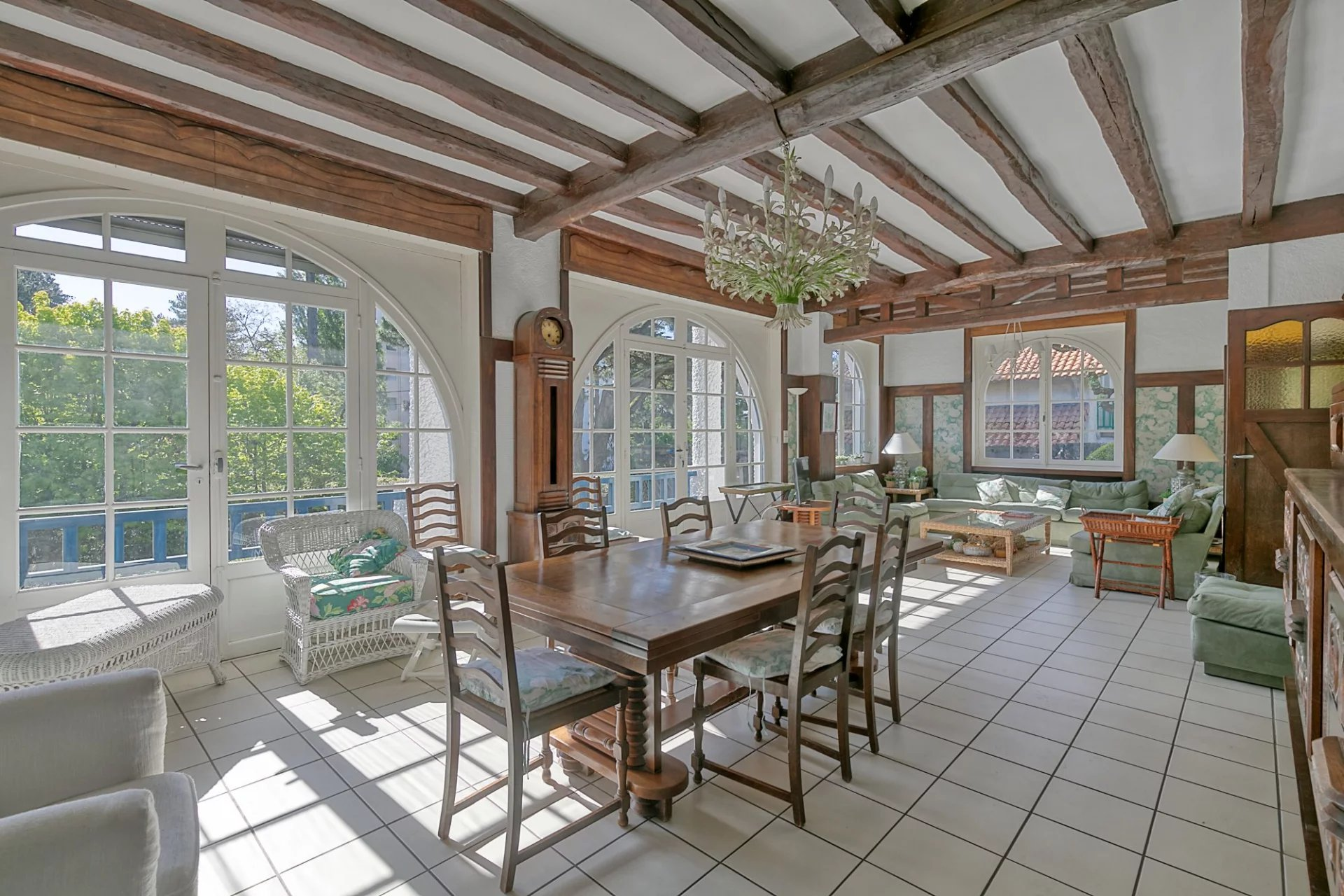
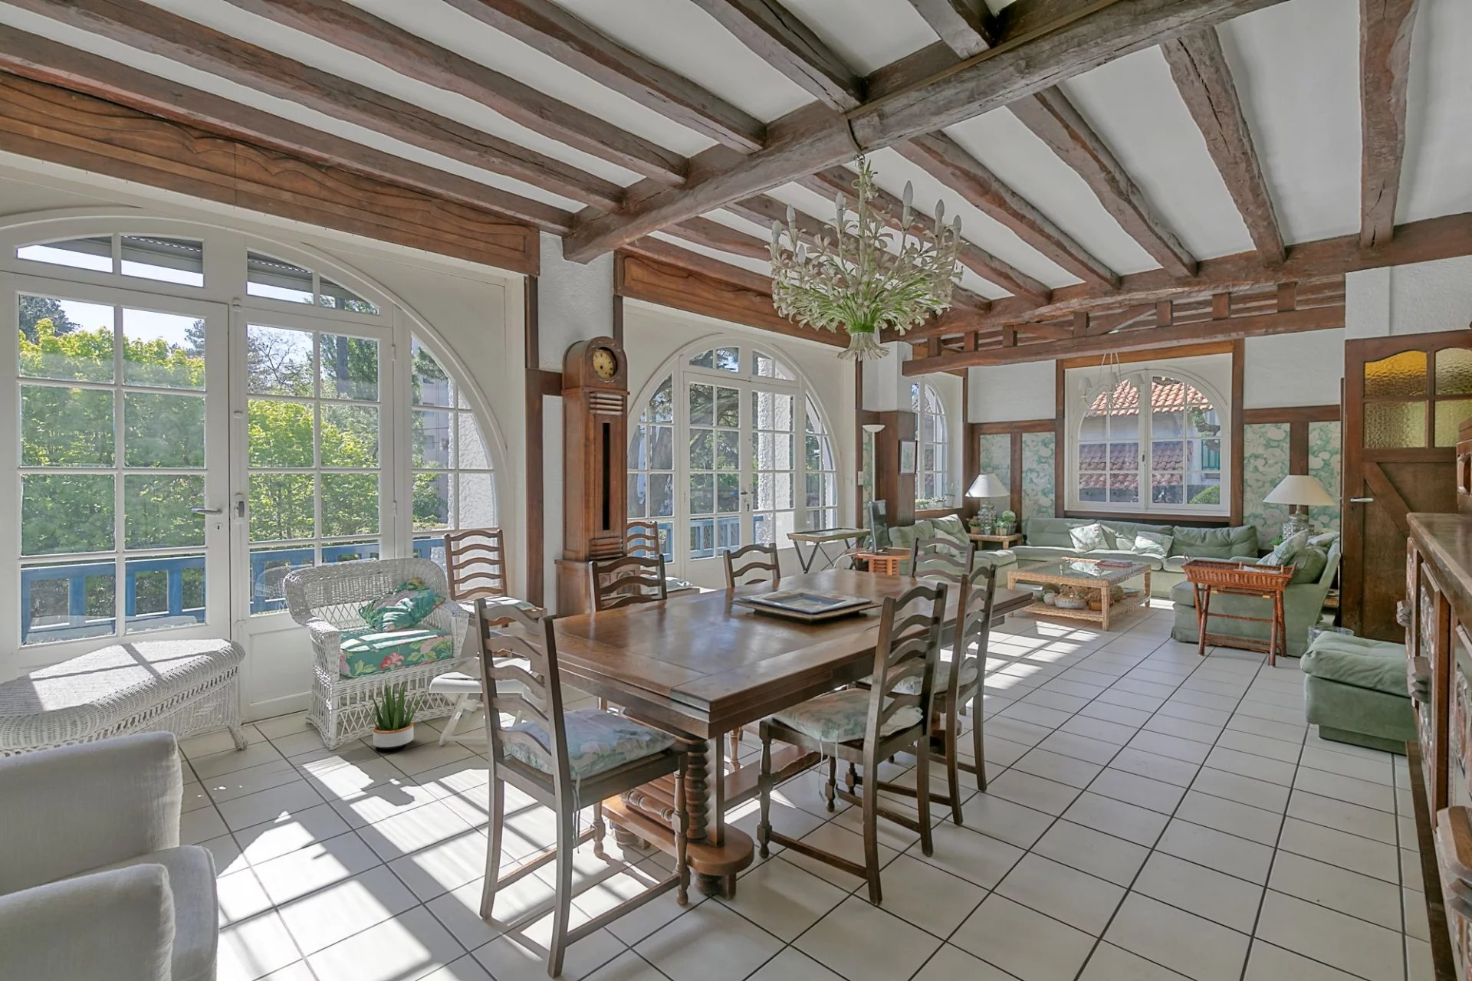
+ potted plant (393, 713)
